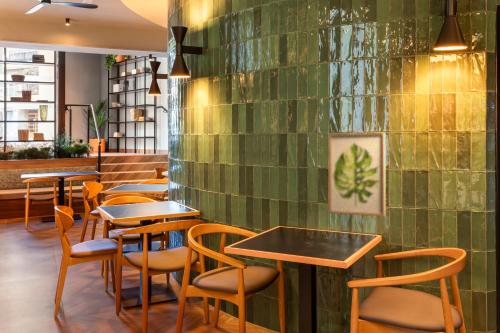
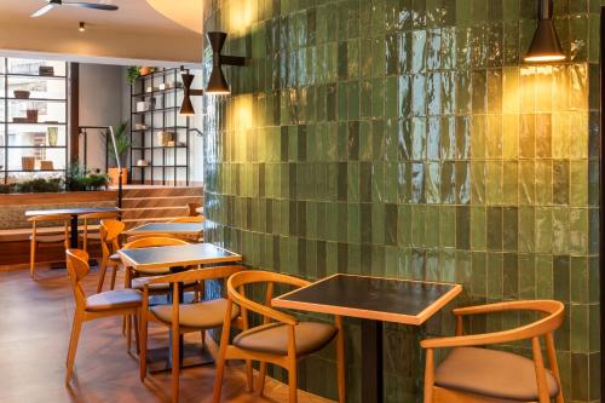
- wall art (356, 173)
